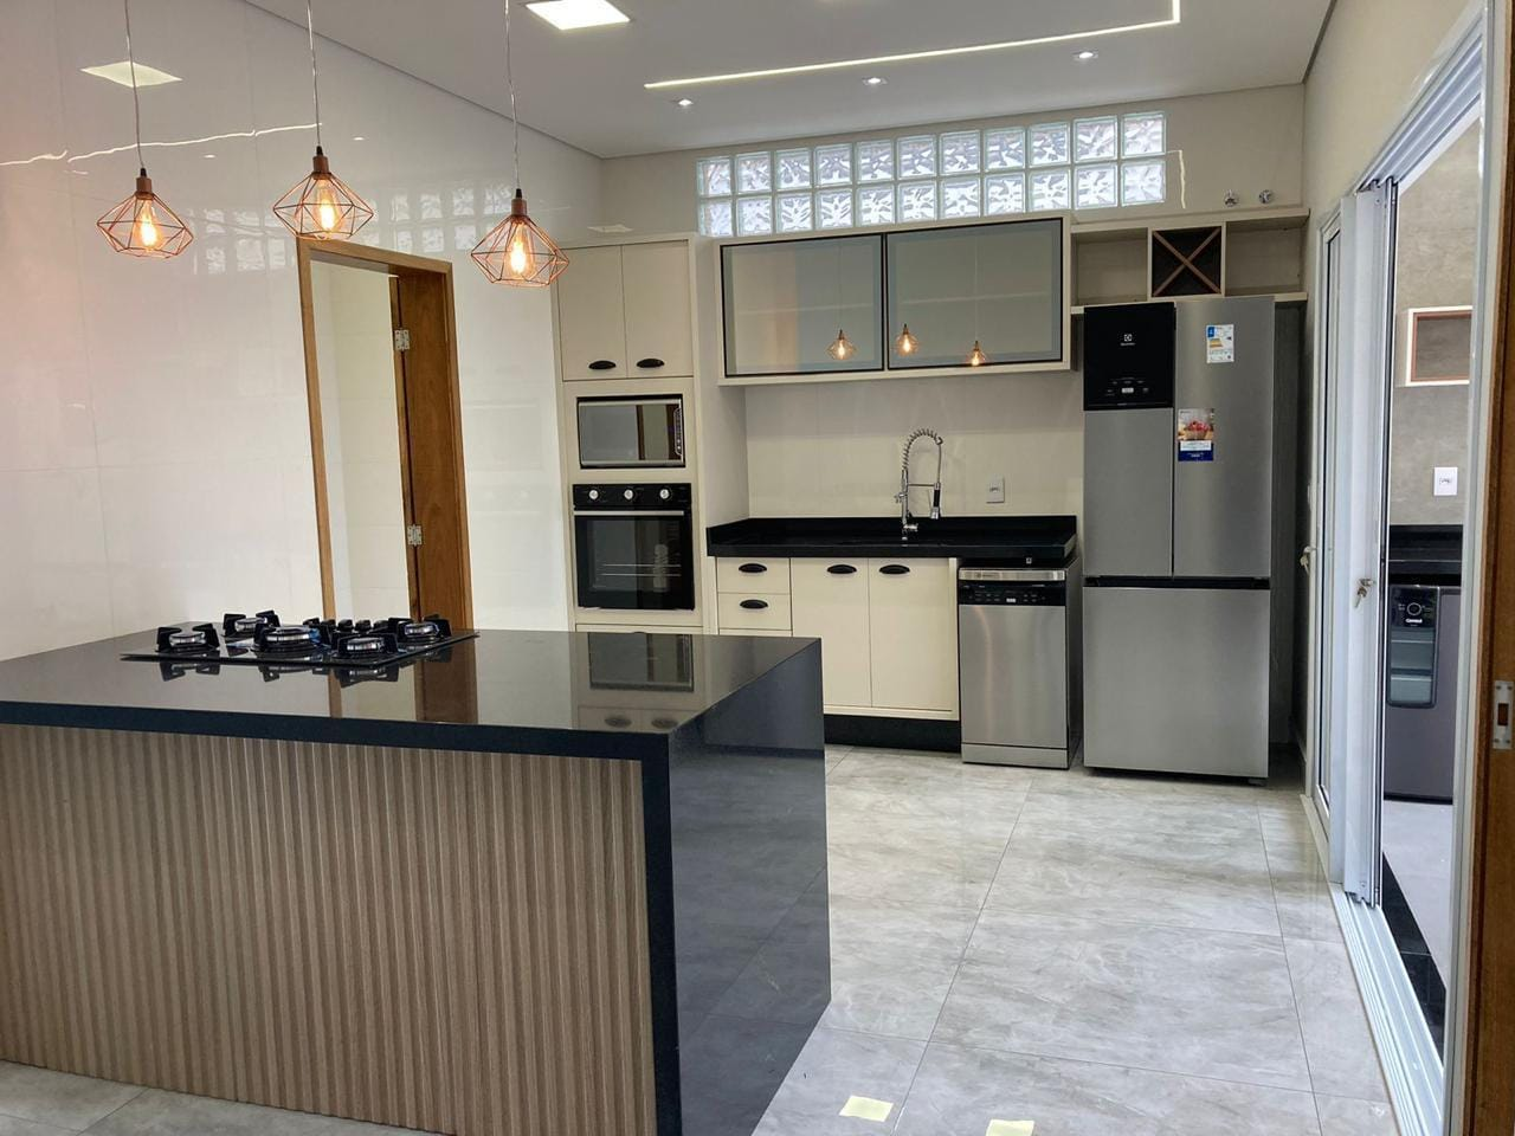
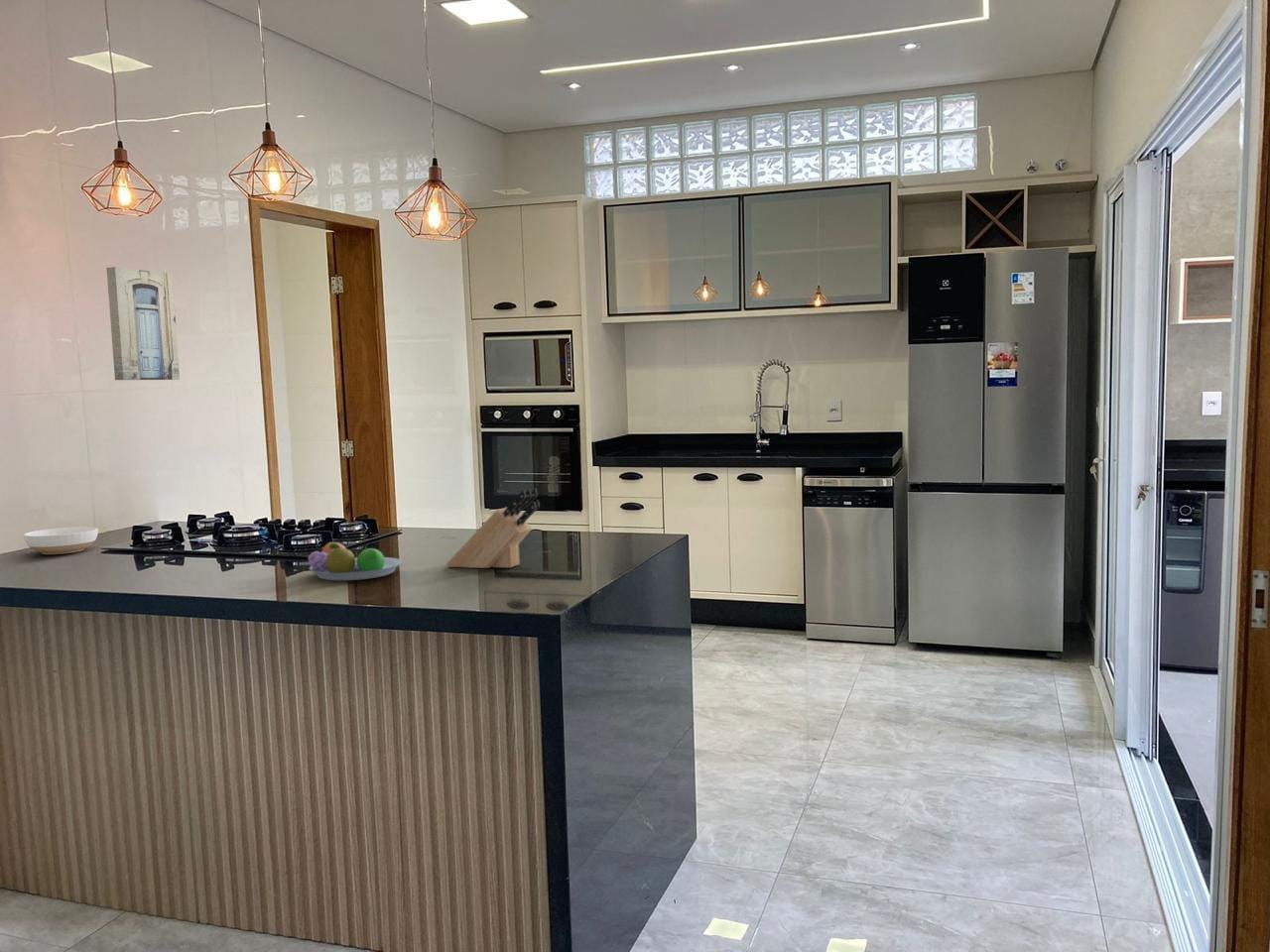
+ knife block (494, 527)
+ wall art (144, 325)
+ fruit bowl (355, 557)
+ bowl (62, 540)
